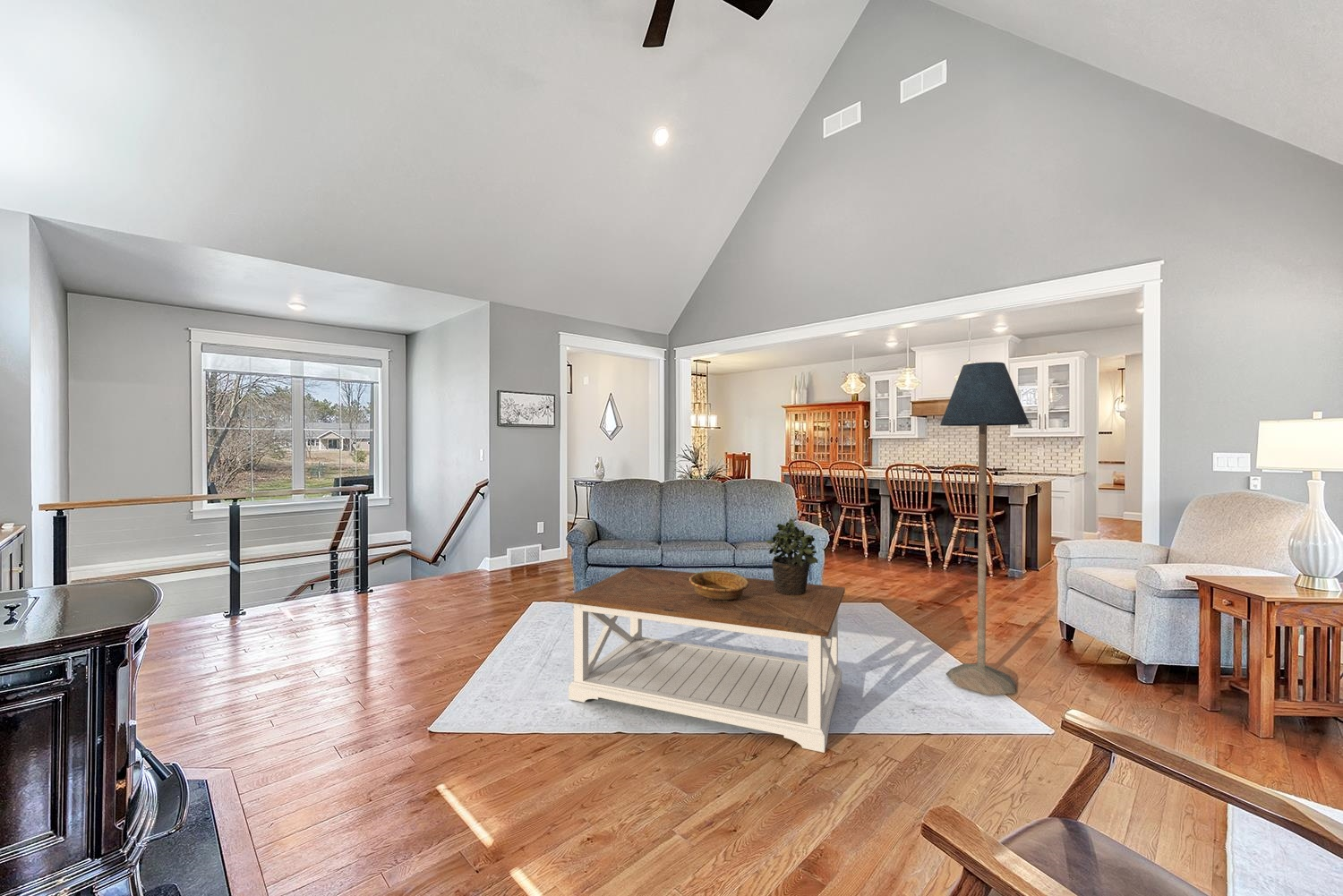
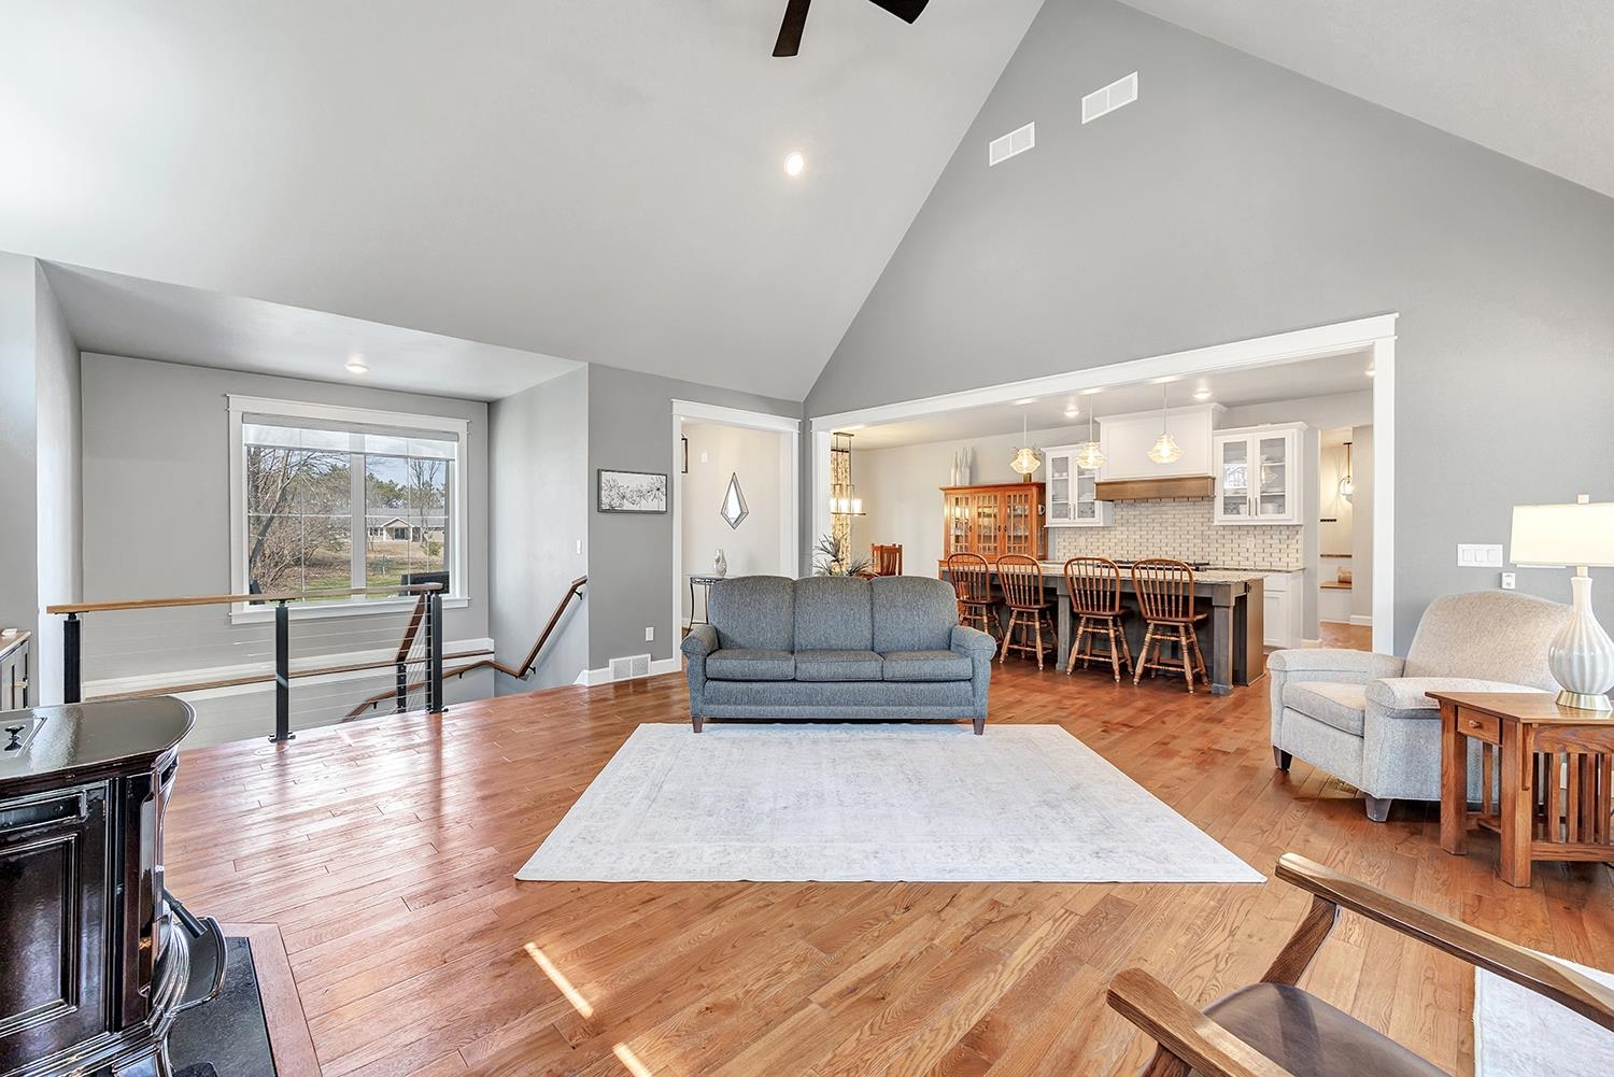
- decorative bowl (718, 587)
- floor lamp (982, 523)
- potted plant (791, 555)
- coffee table (707, 646)
